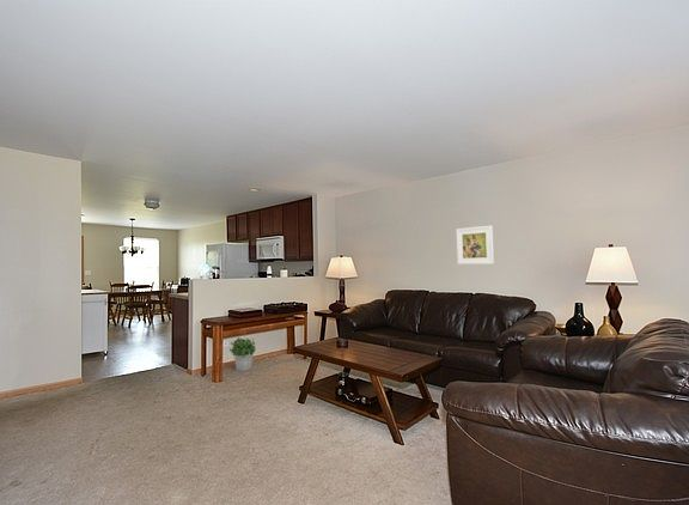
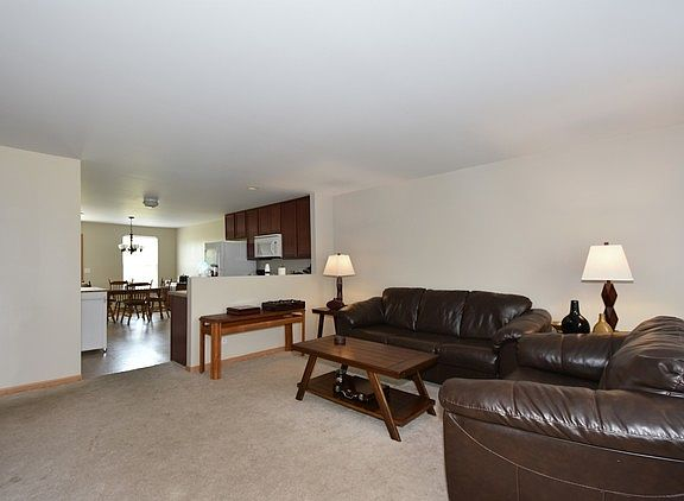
- potted plant (243, 353)
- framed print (474, 245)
